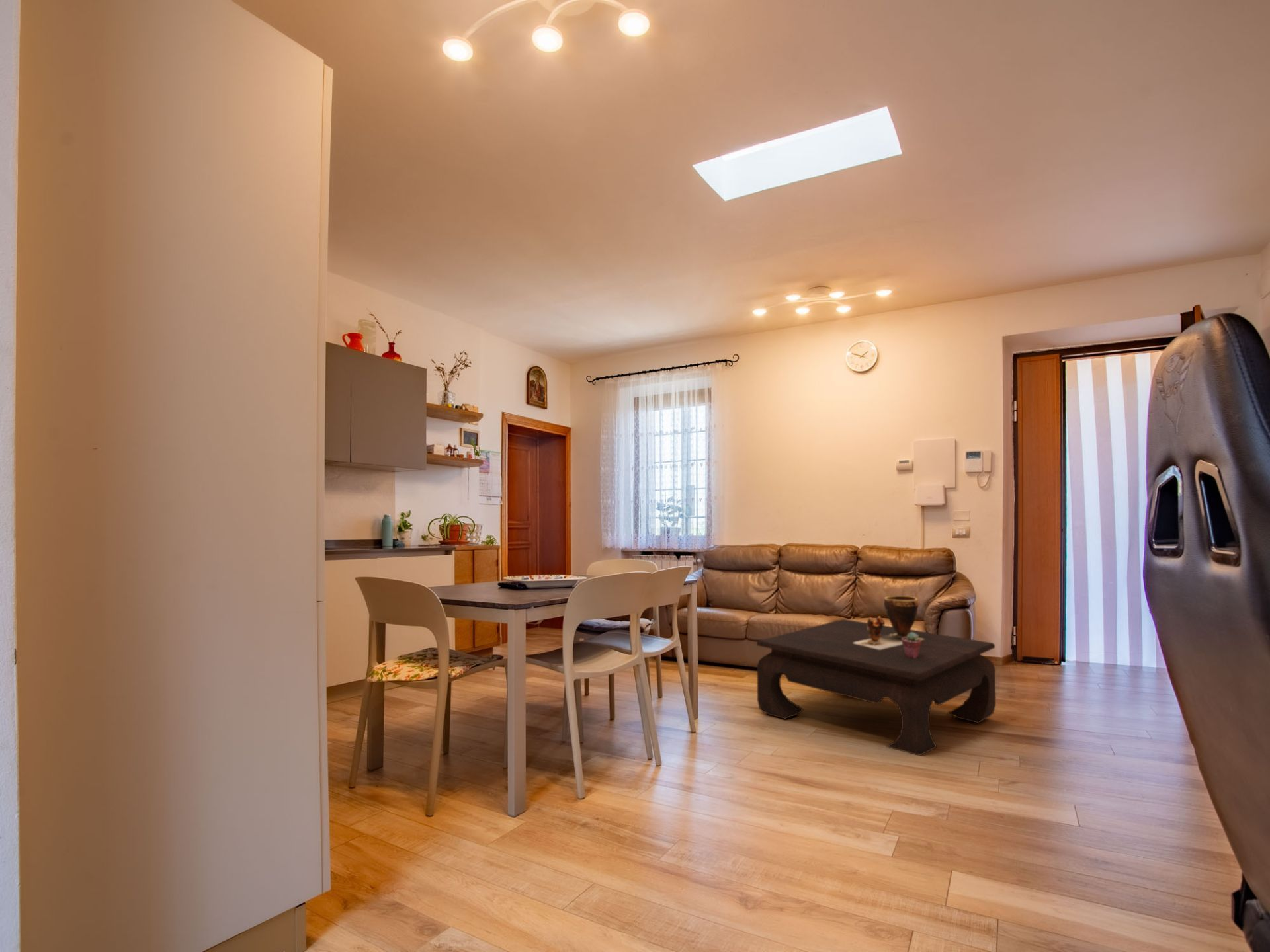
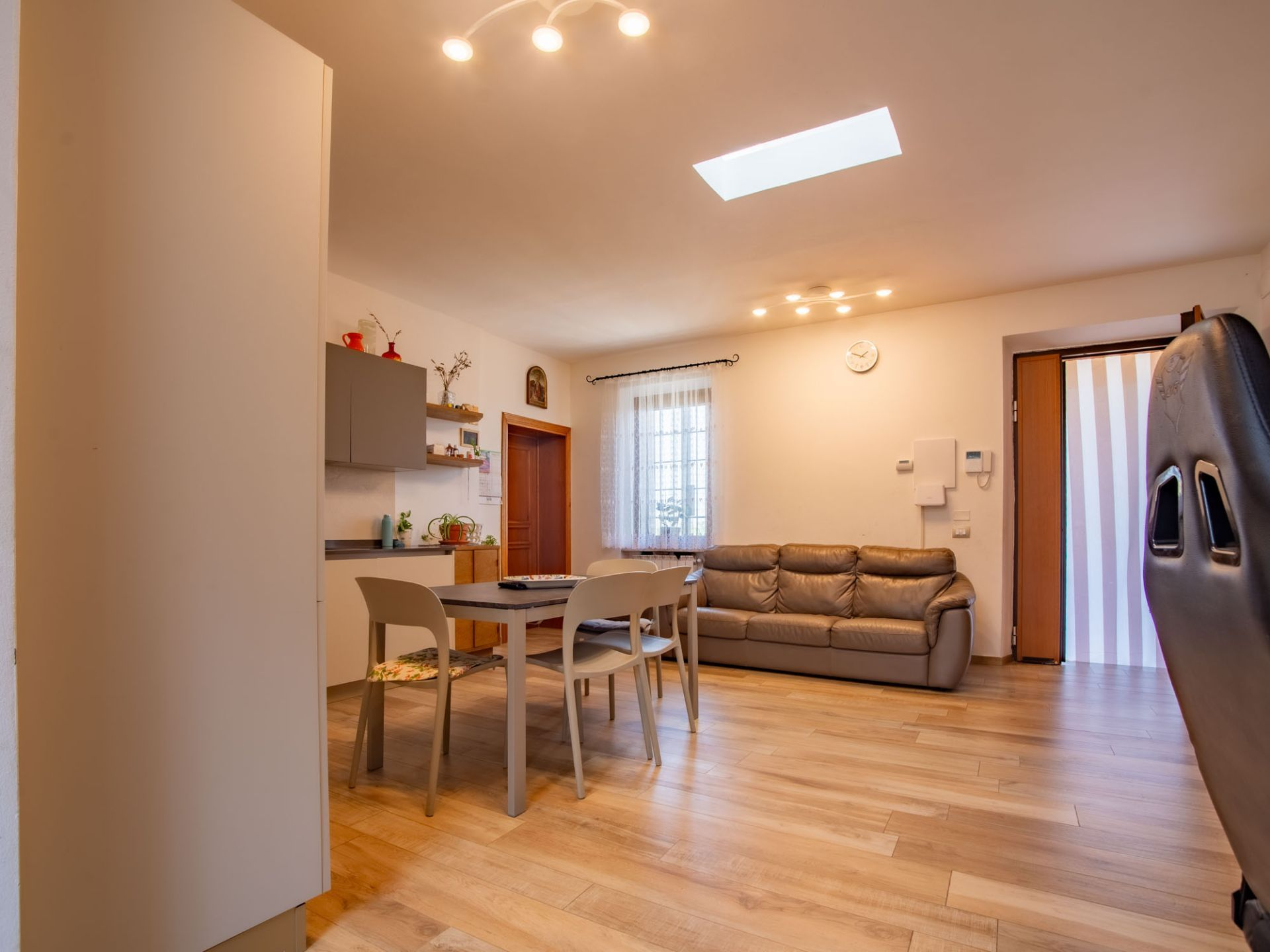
- potted succulent (911, 643)
- coffee table (874, 679)
- clay pot (890, 619)
